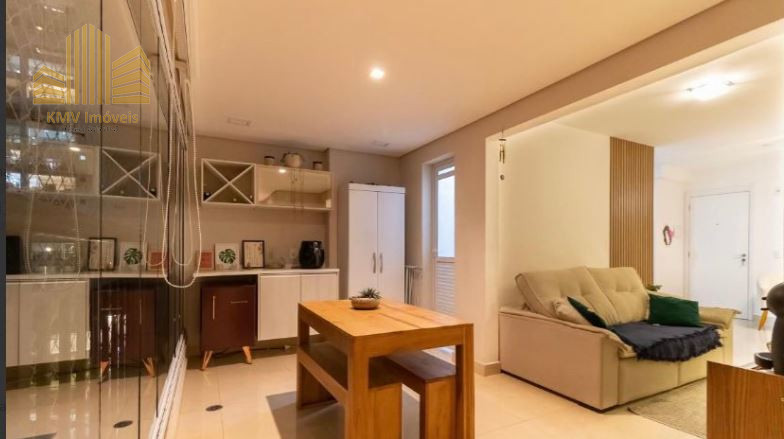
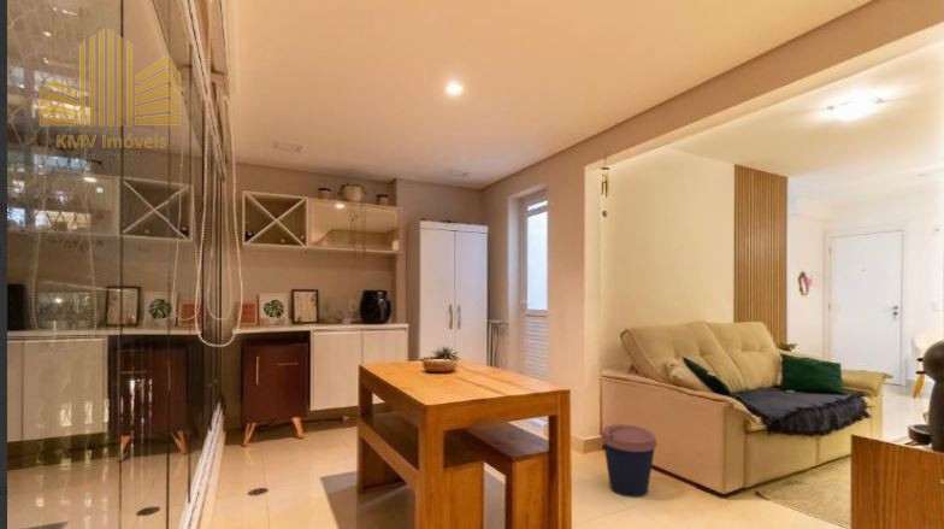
+ coffee cup (629, 460)
